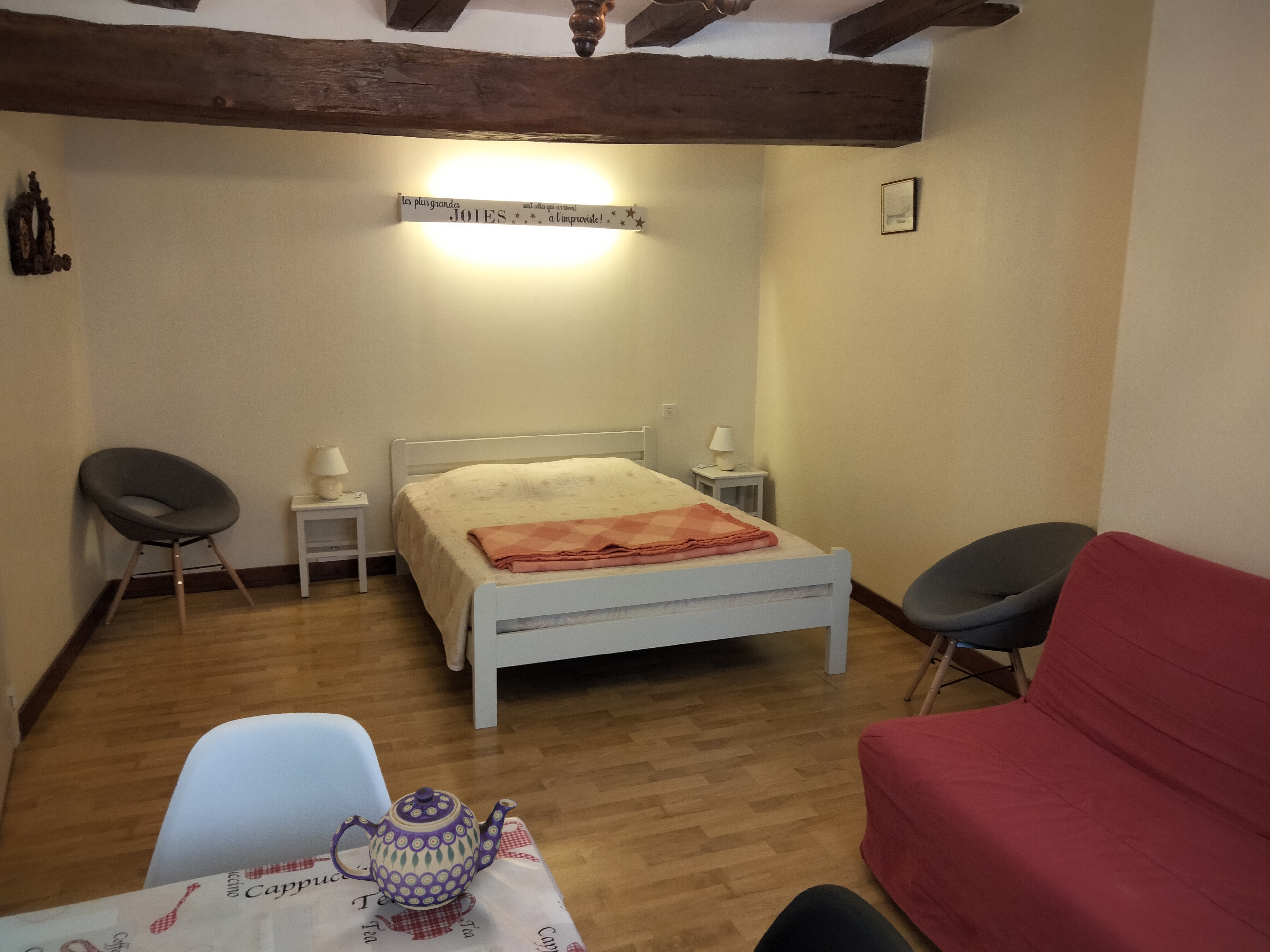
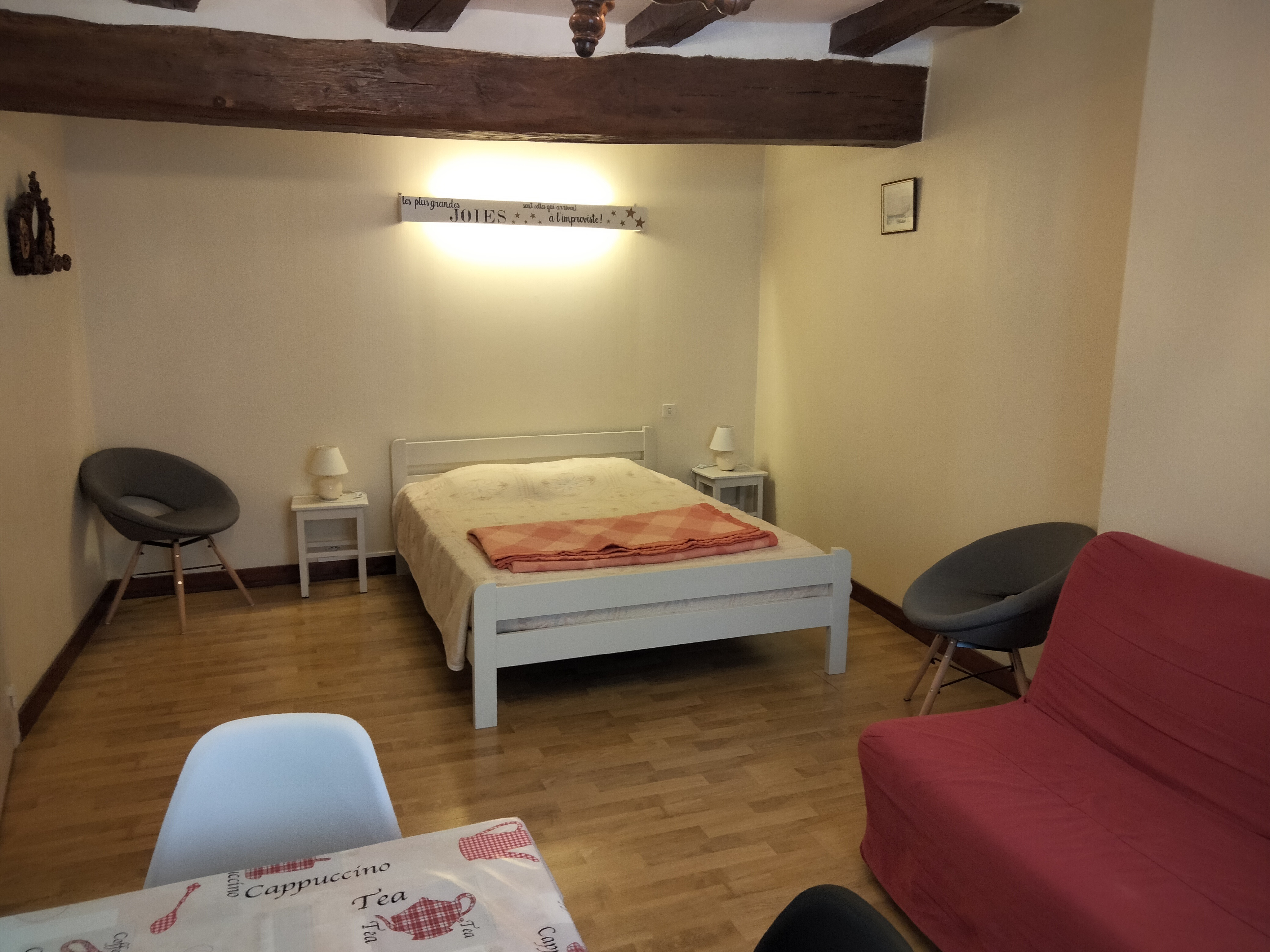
- teapot (426, 838)
